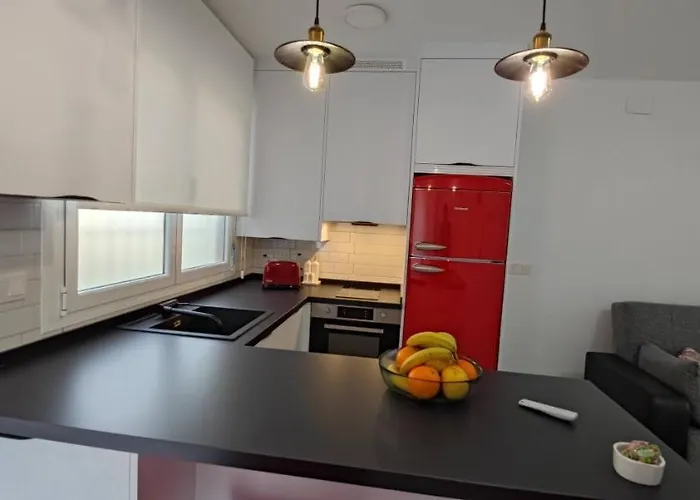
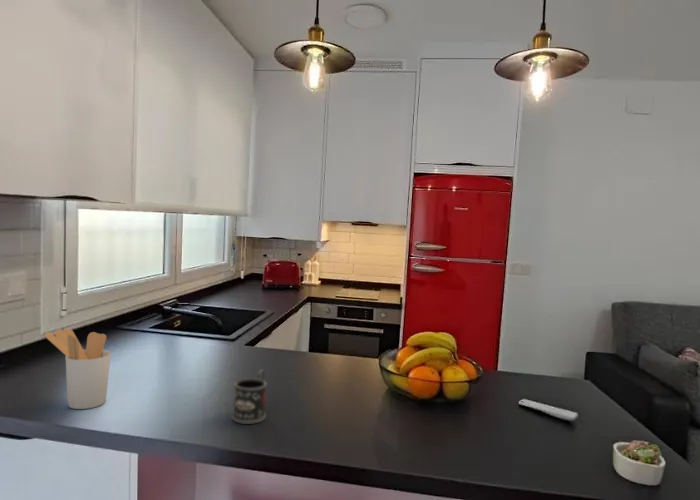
+ utensil holder (78, 365)
+ mug (253, 394)
